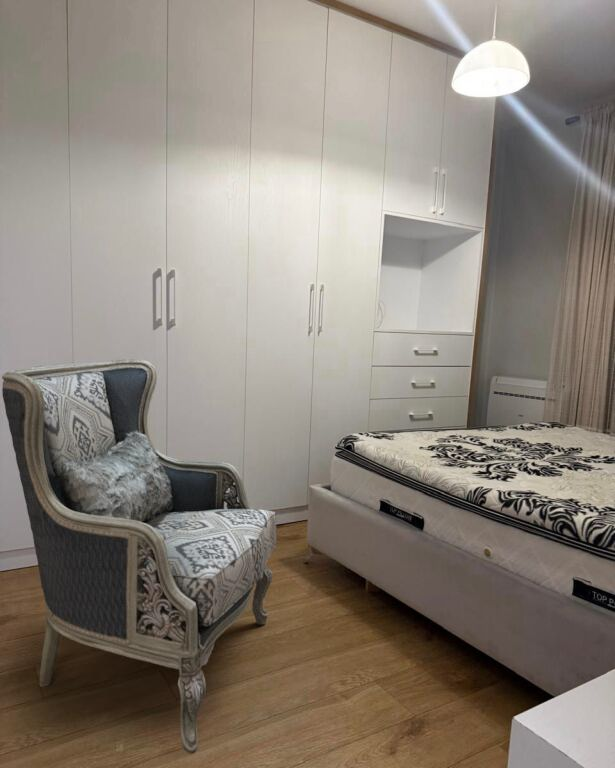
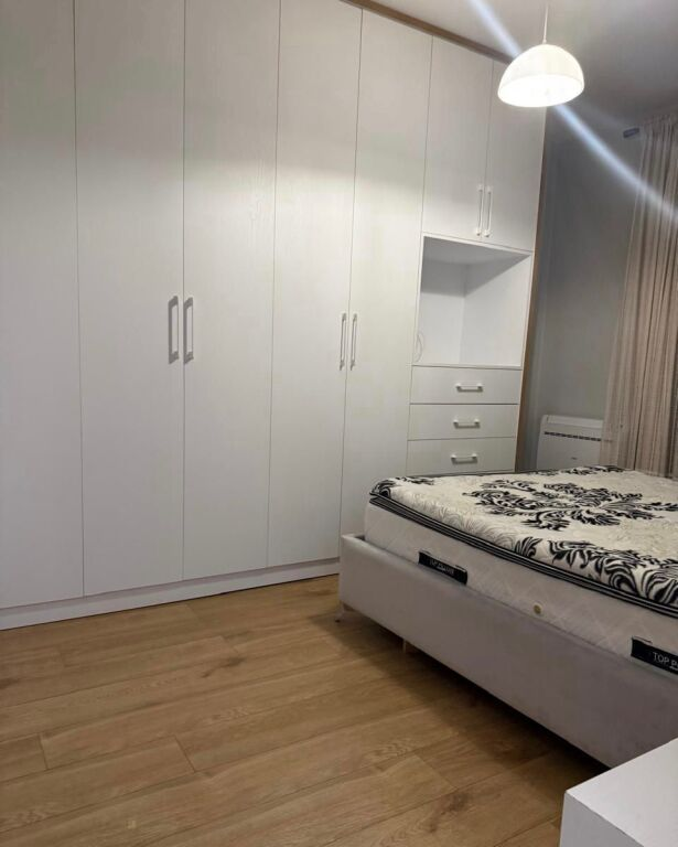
- armchair (154, 510)
